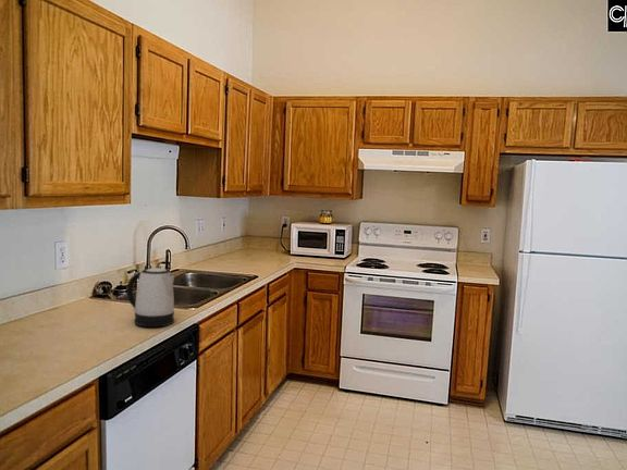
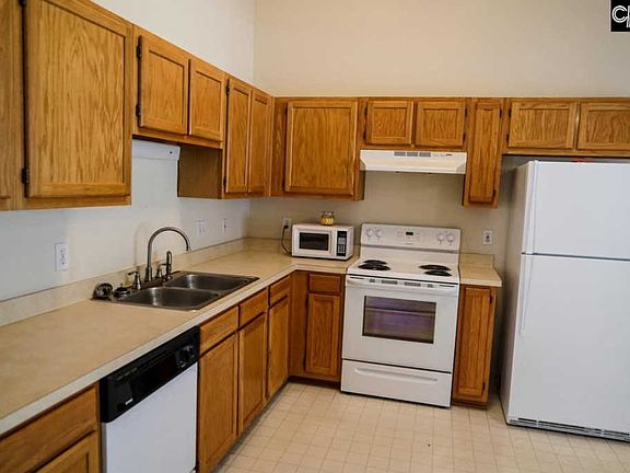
- kettle (150, 295)
